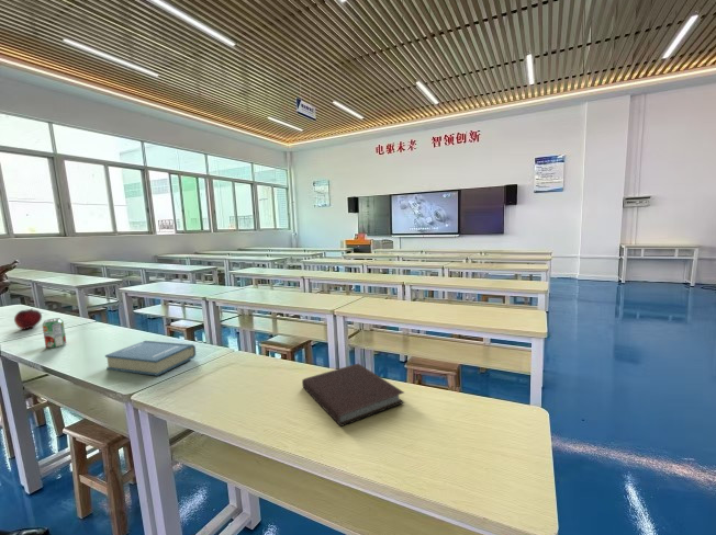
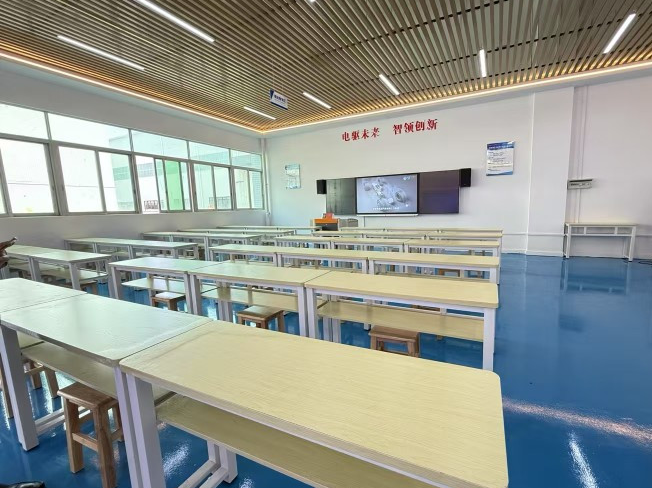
- hardback book (152, 355)
- notebook (350, 389)
- fruit (29, 318)
- beverage can (54, 332)
